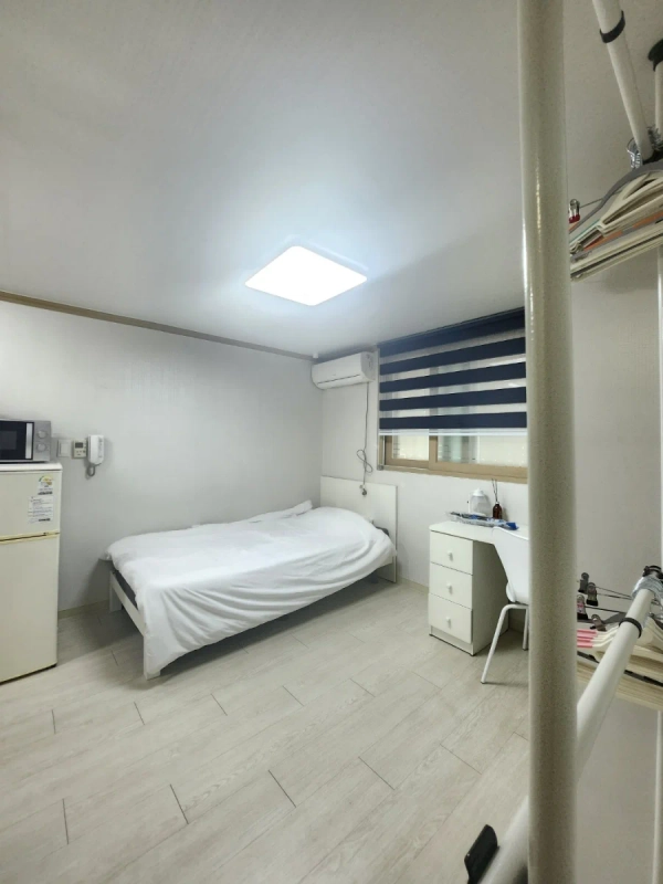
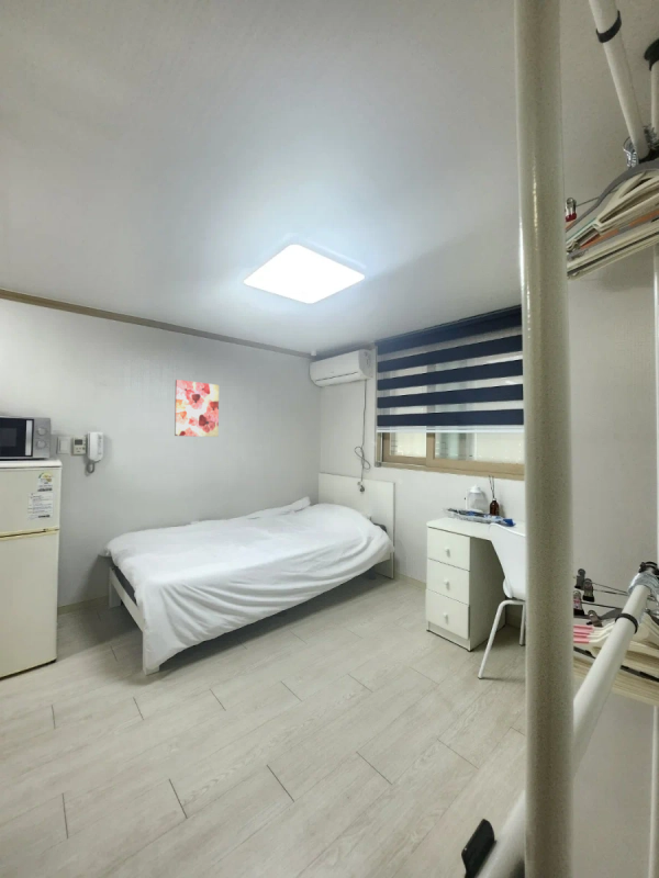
+ wall art (197, 409)
